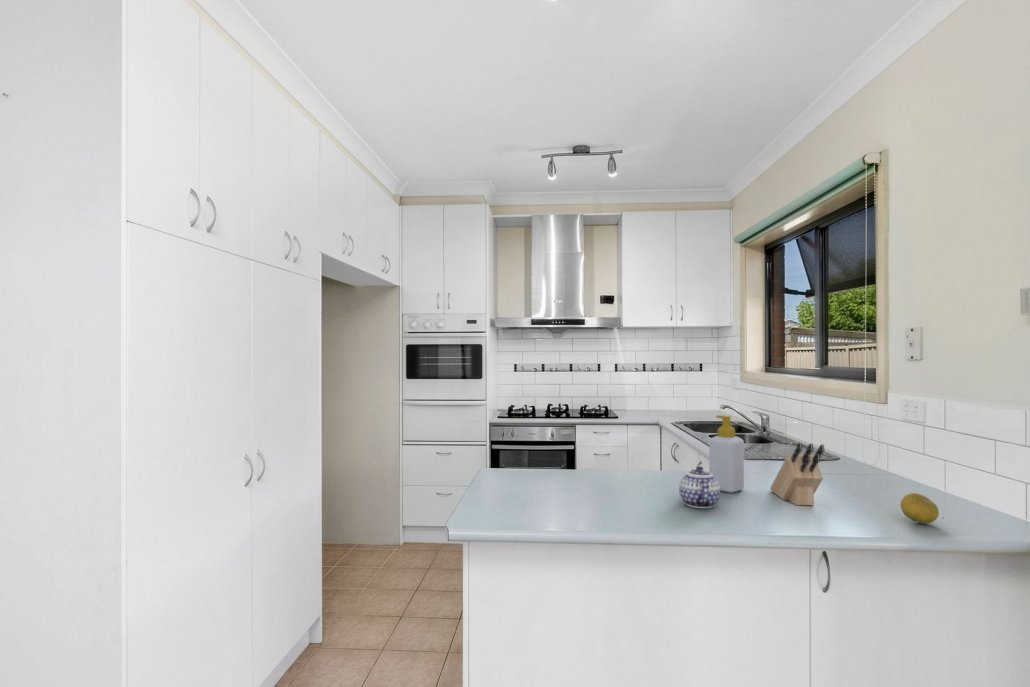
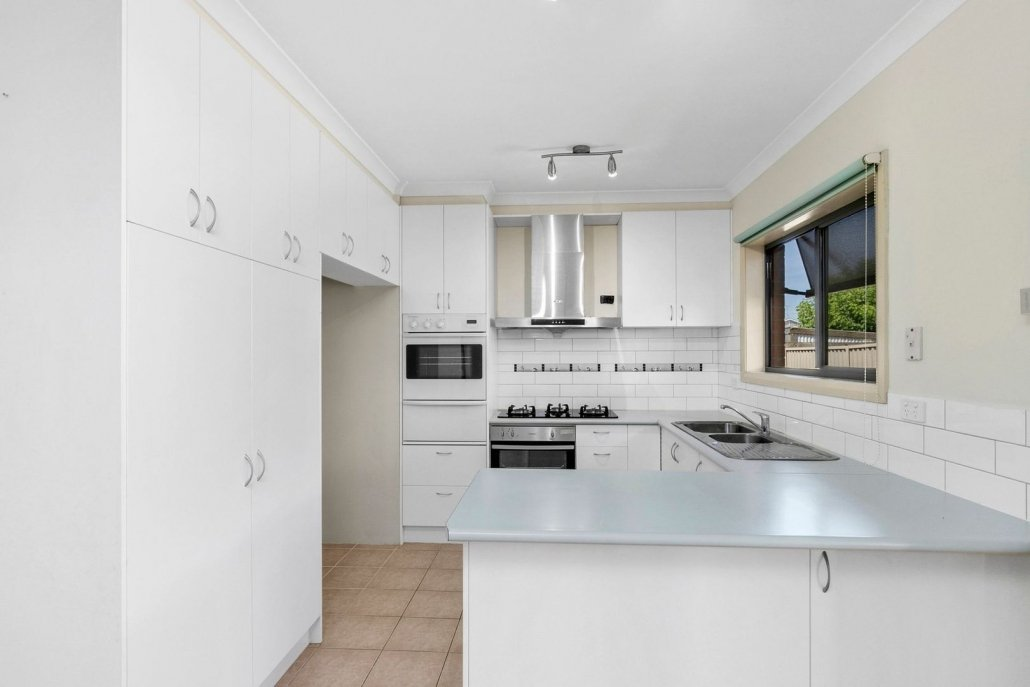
- fruit (919, 508)
- teapot (699, 485)
- soap bottle (726, 452)
- knife block (797, 469)
